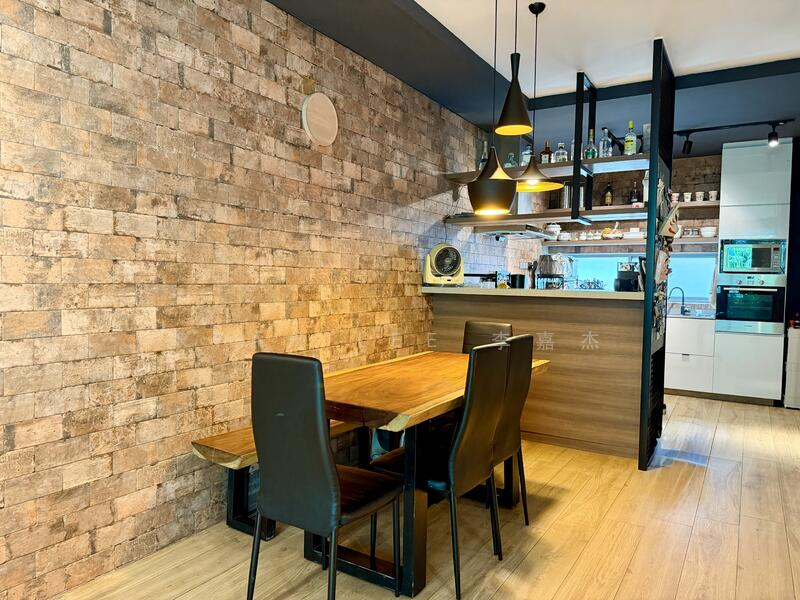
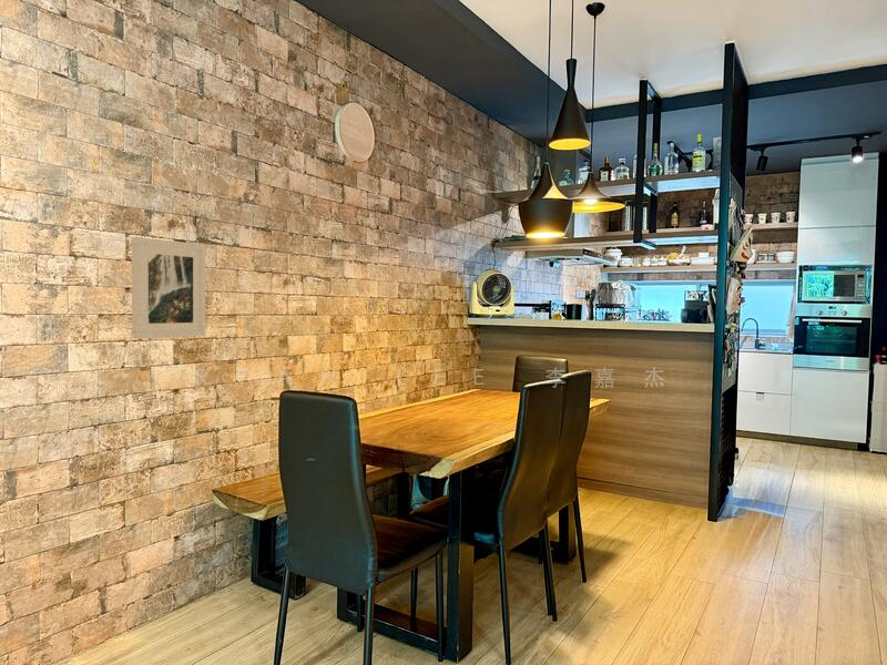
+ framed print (170, 289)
